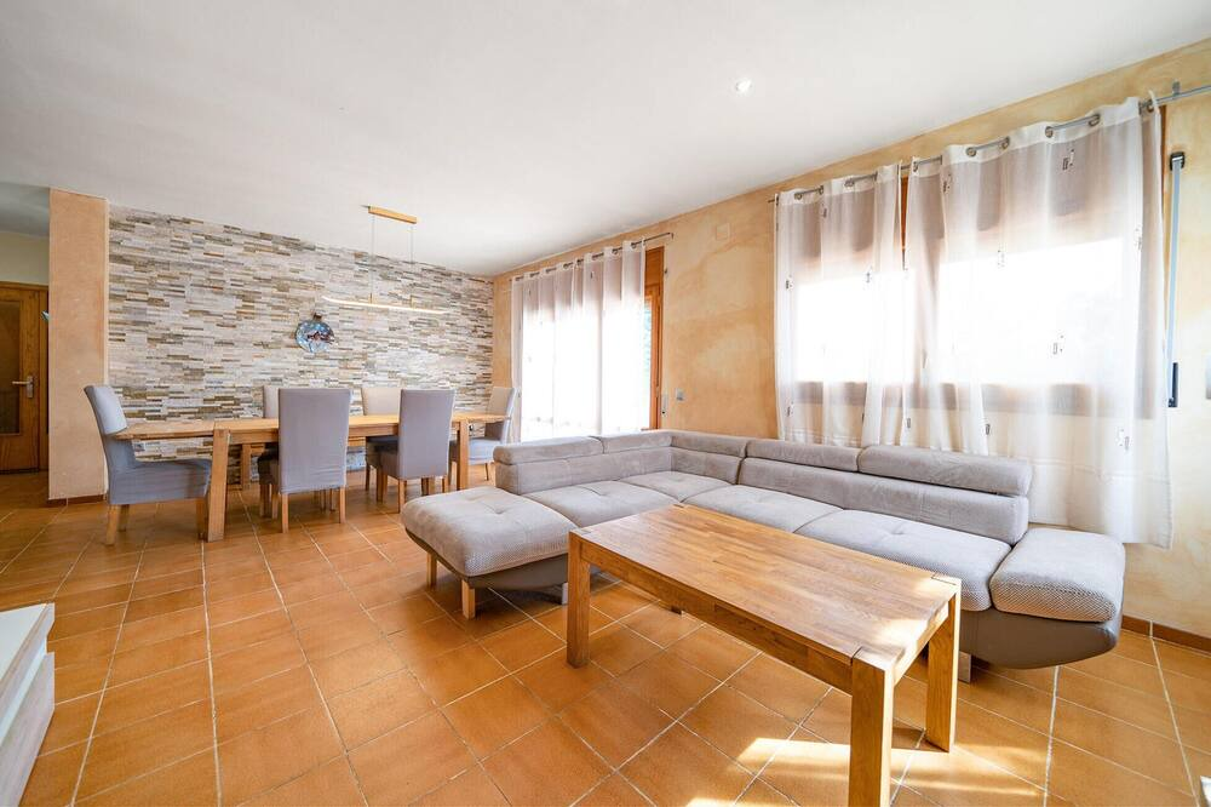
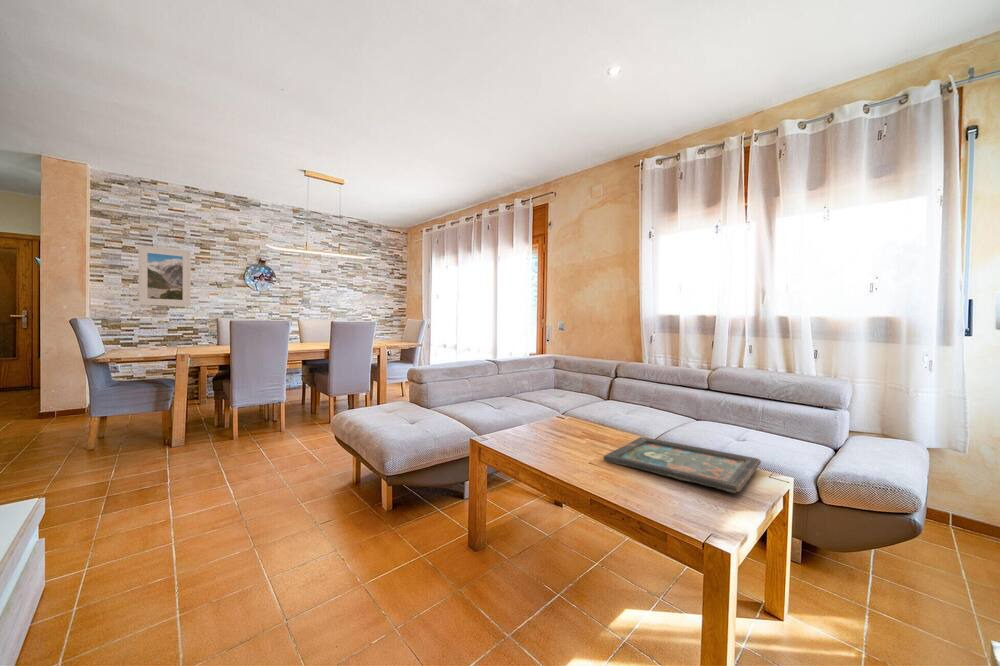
+ decorative tray (680, 460)
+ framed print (165, 277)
